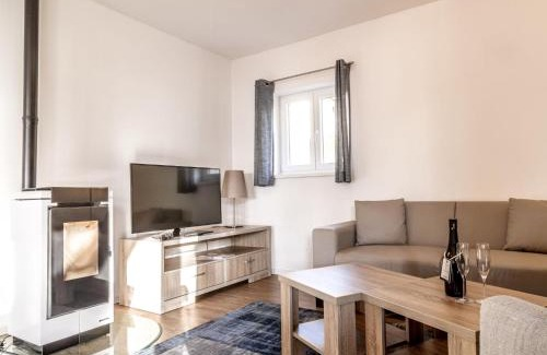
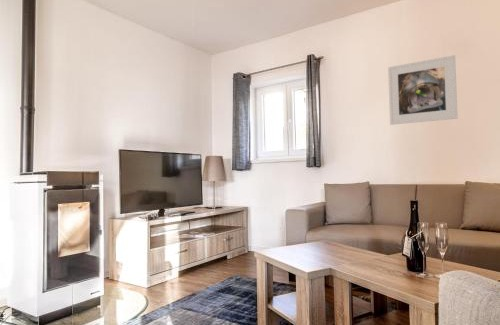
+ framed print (421, 91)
